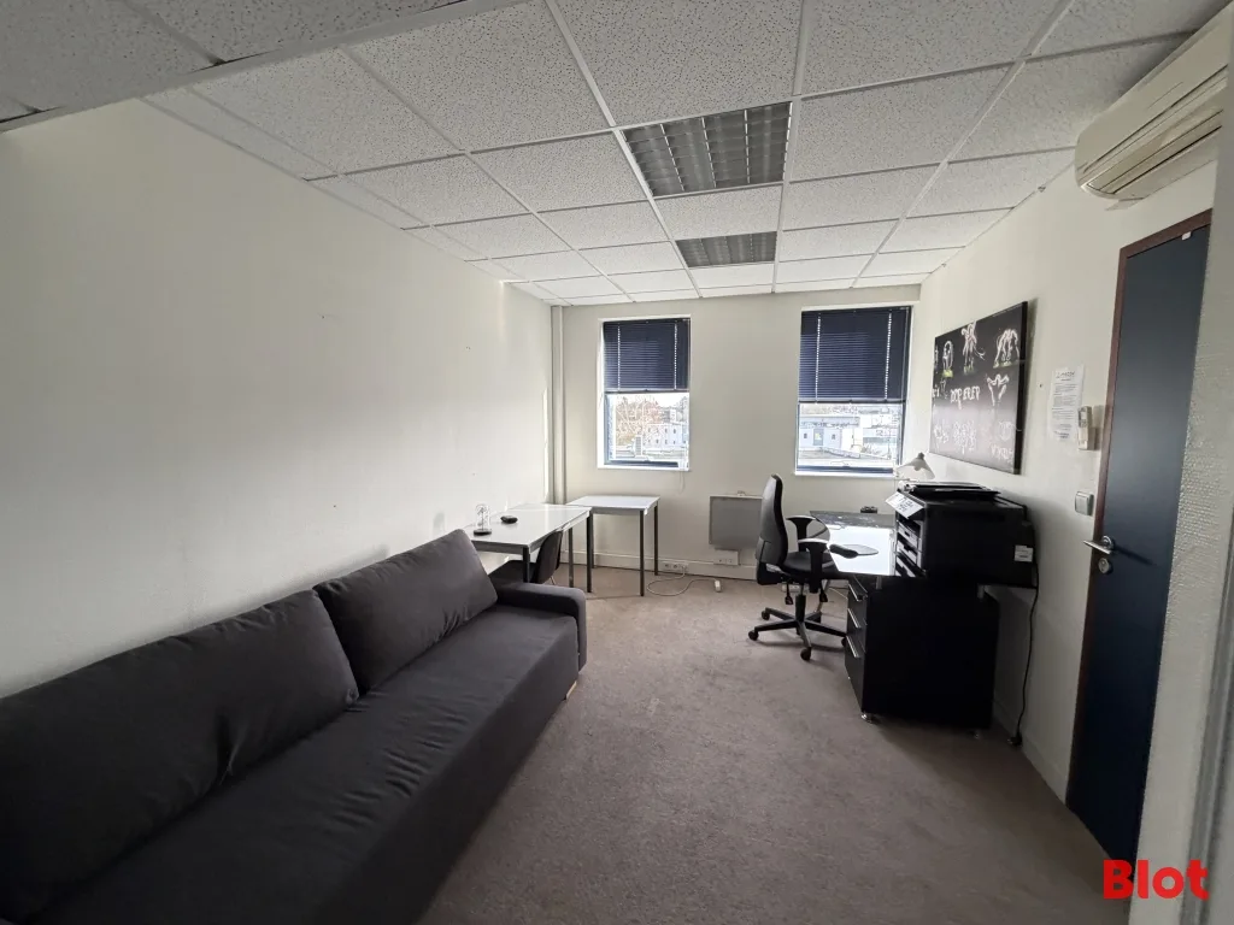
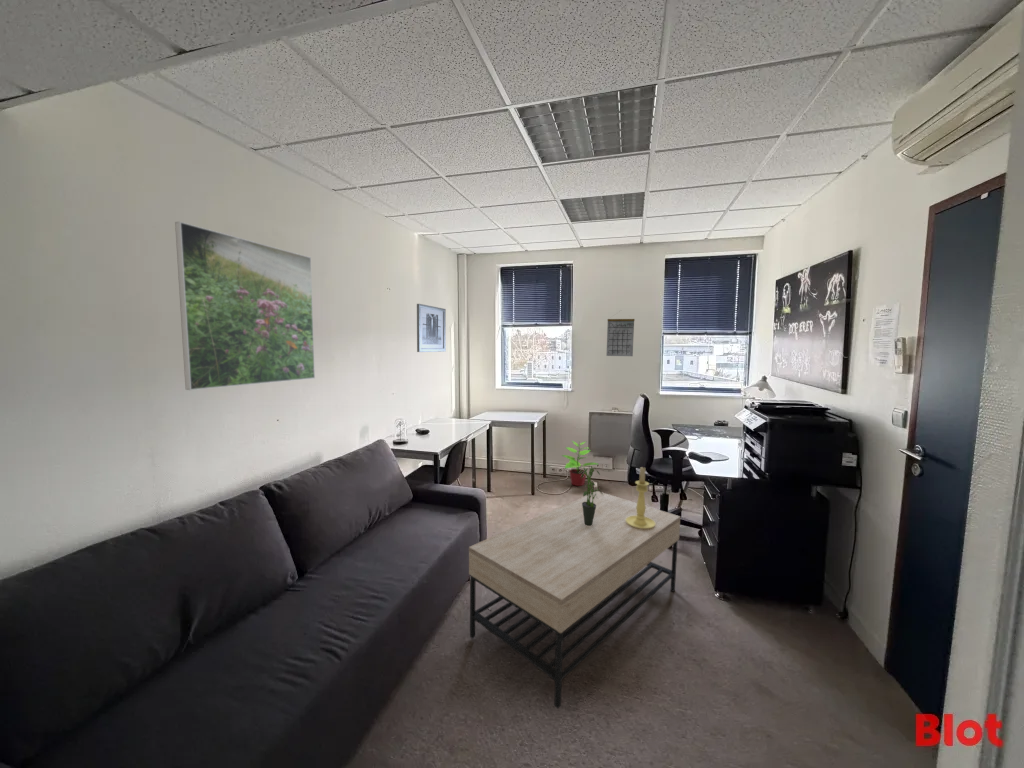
+ potted plant (578, 462)
+ potted plant (589, 494)
+ candle holder (641, 494)
+ wall art (432, 329)
+ coffee table (582, 571)
+ calendar (620, 333)
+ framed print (257, 314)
